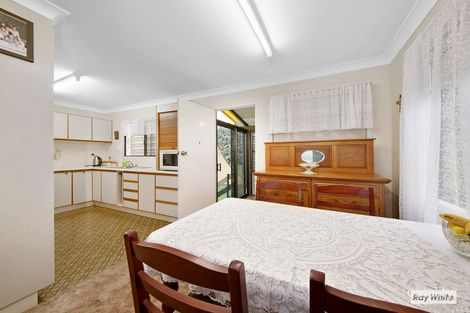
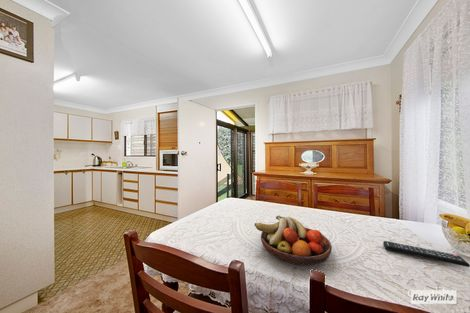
+ remote control (421, 252)
+ fruit bowl (293, 235)
